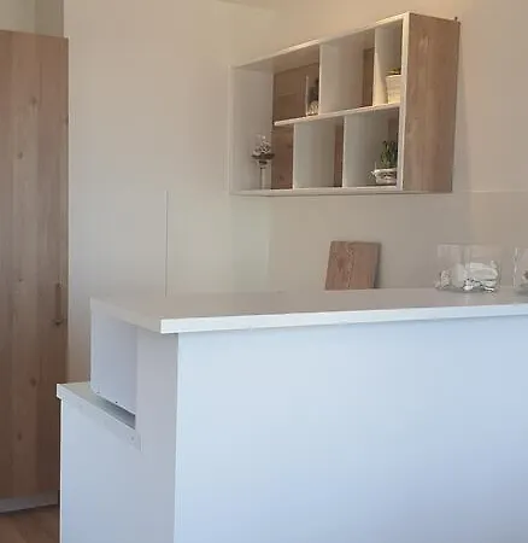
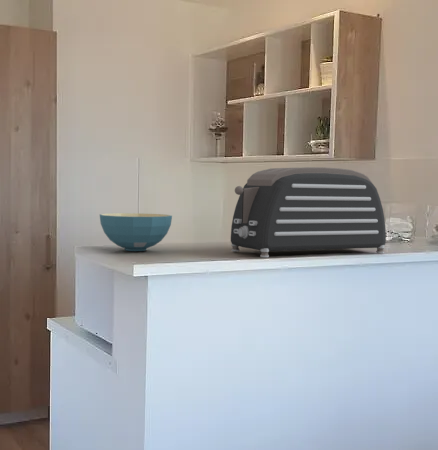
+ toaster (304, 210)
+ cereal bowl (135, 232)
